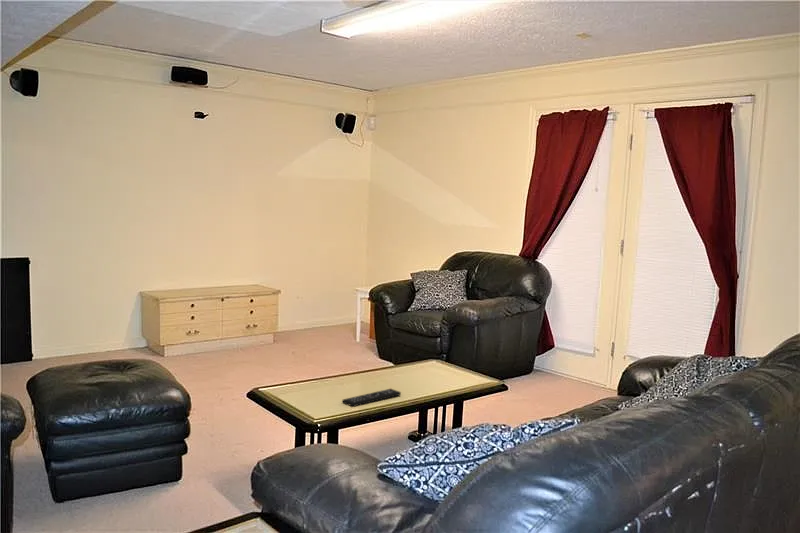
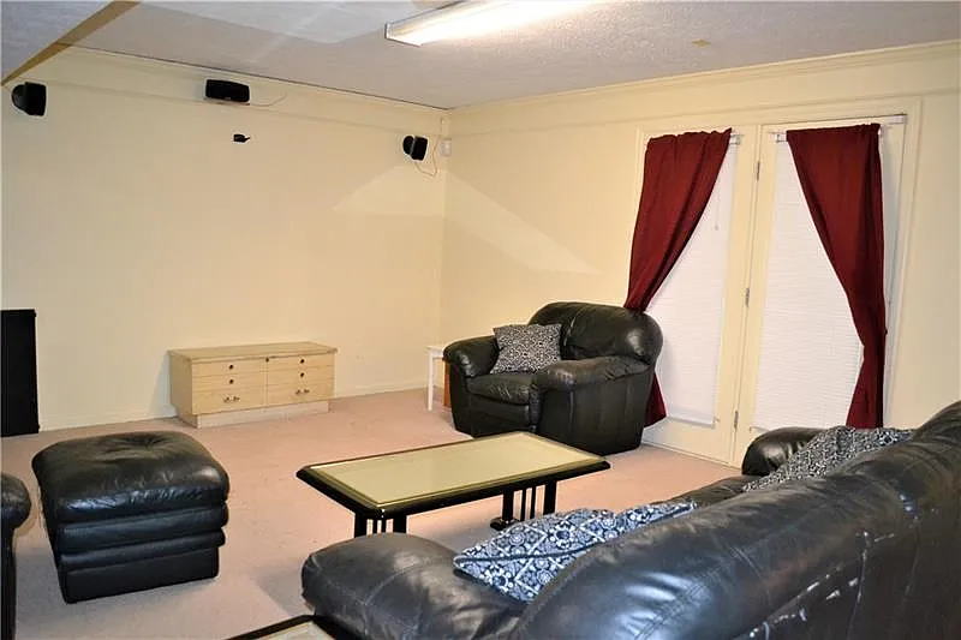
- remote control (372, 396)
